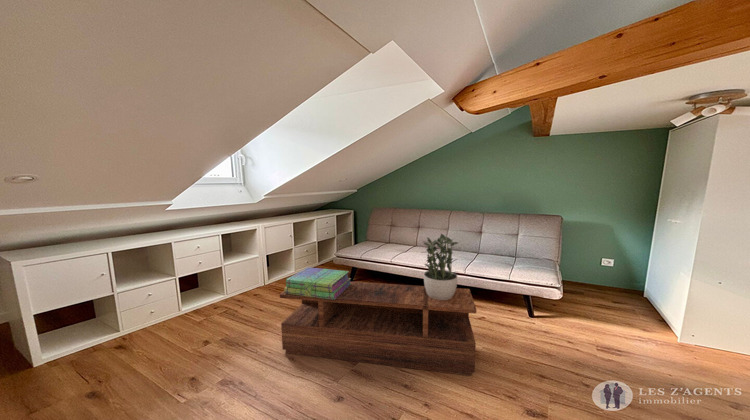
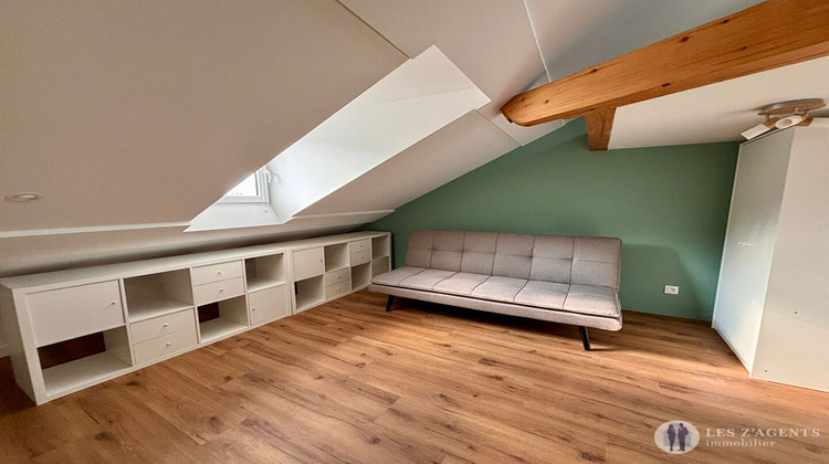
- potted plant (438, 263)
- coffee table (376, 320)
- stack of books (318, 281)
